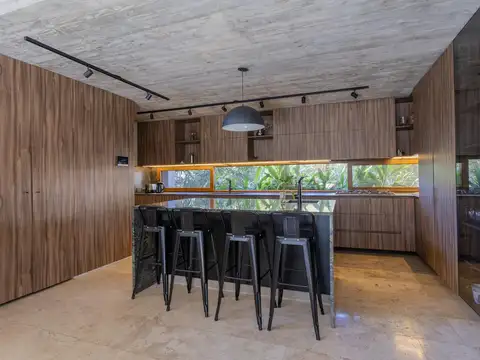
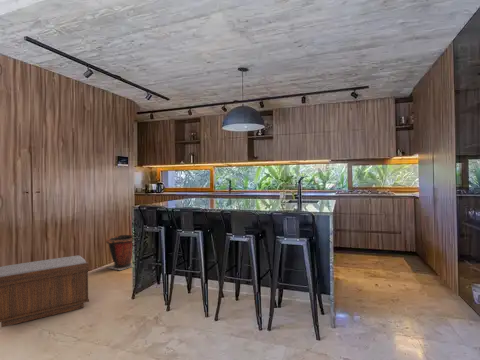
+ waste bin (123, 250)
+ bench (43, 287)
